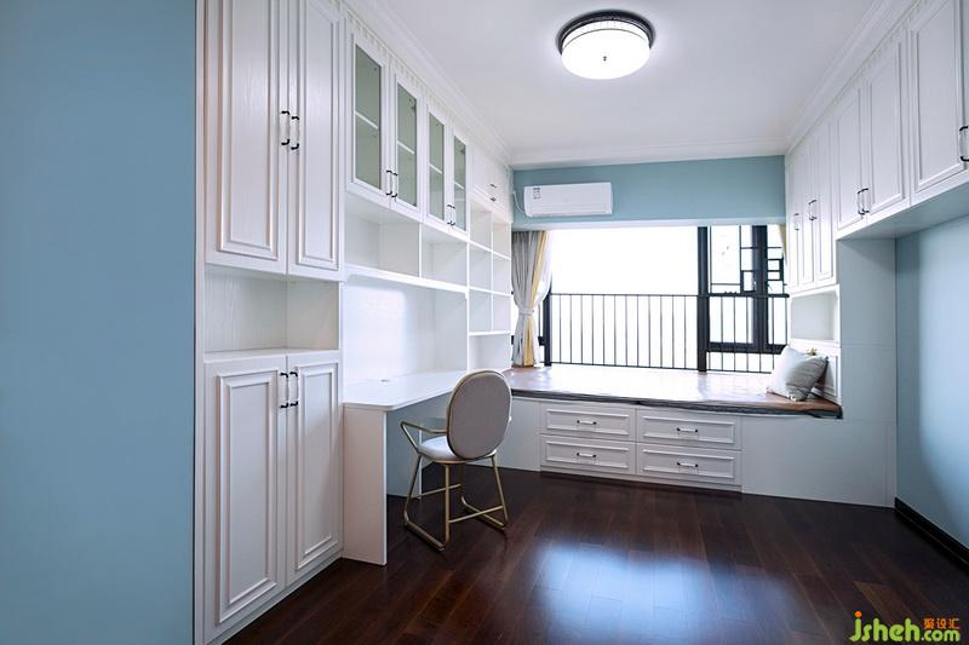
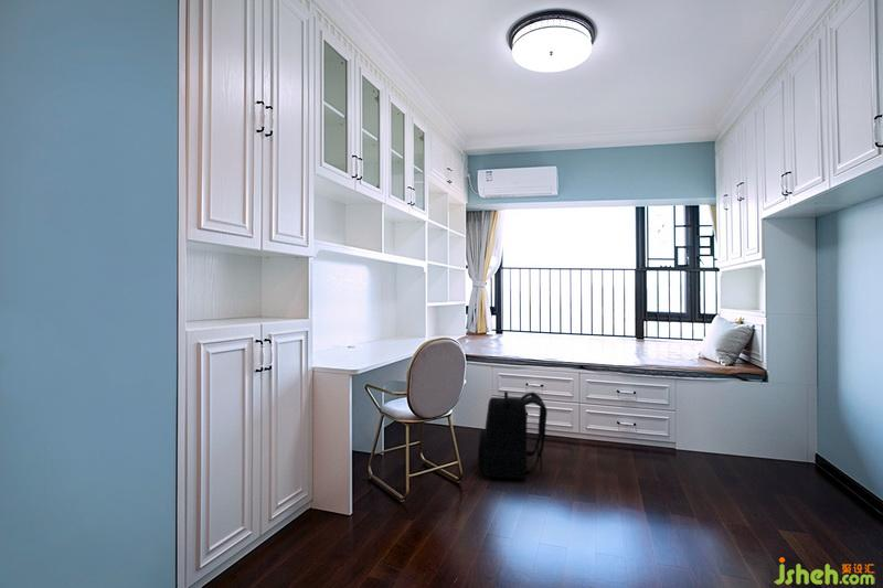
+ backpack (511, 431)
